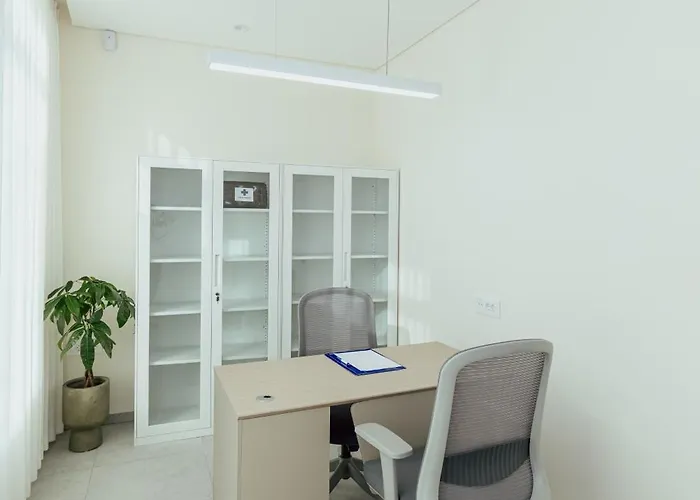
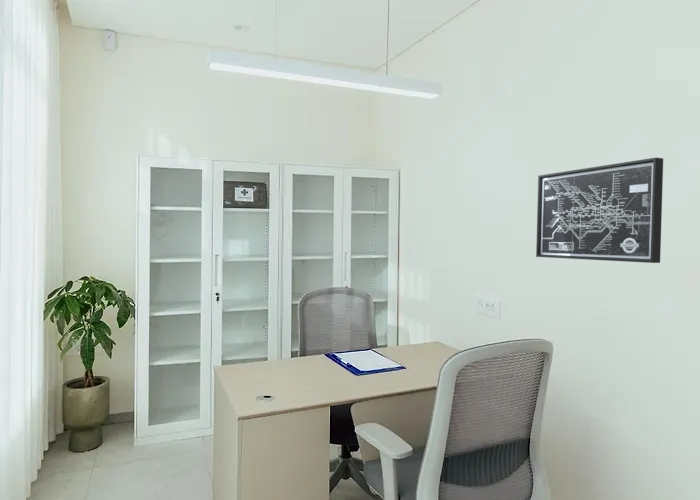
+ wall art (591, 213)
